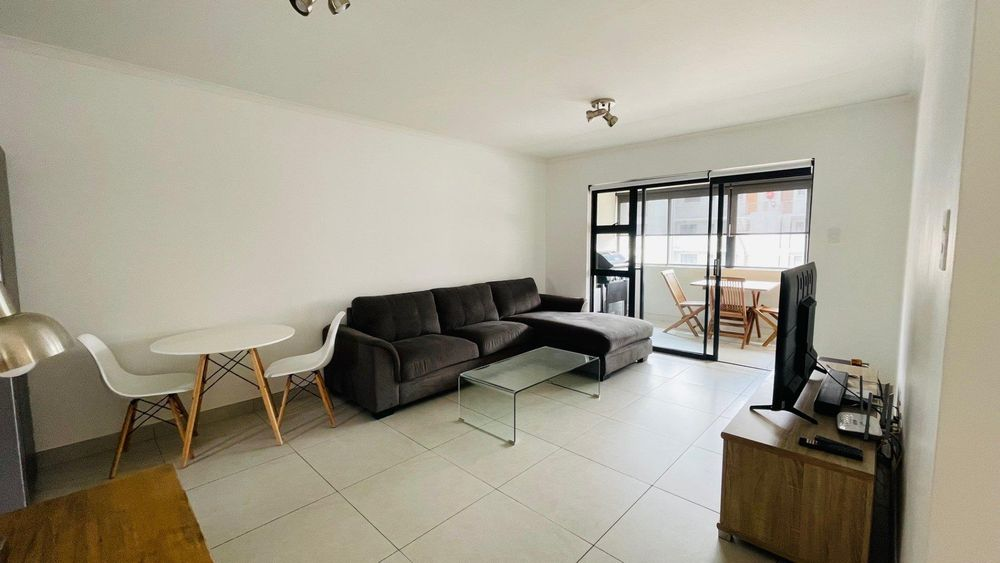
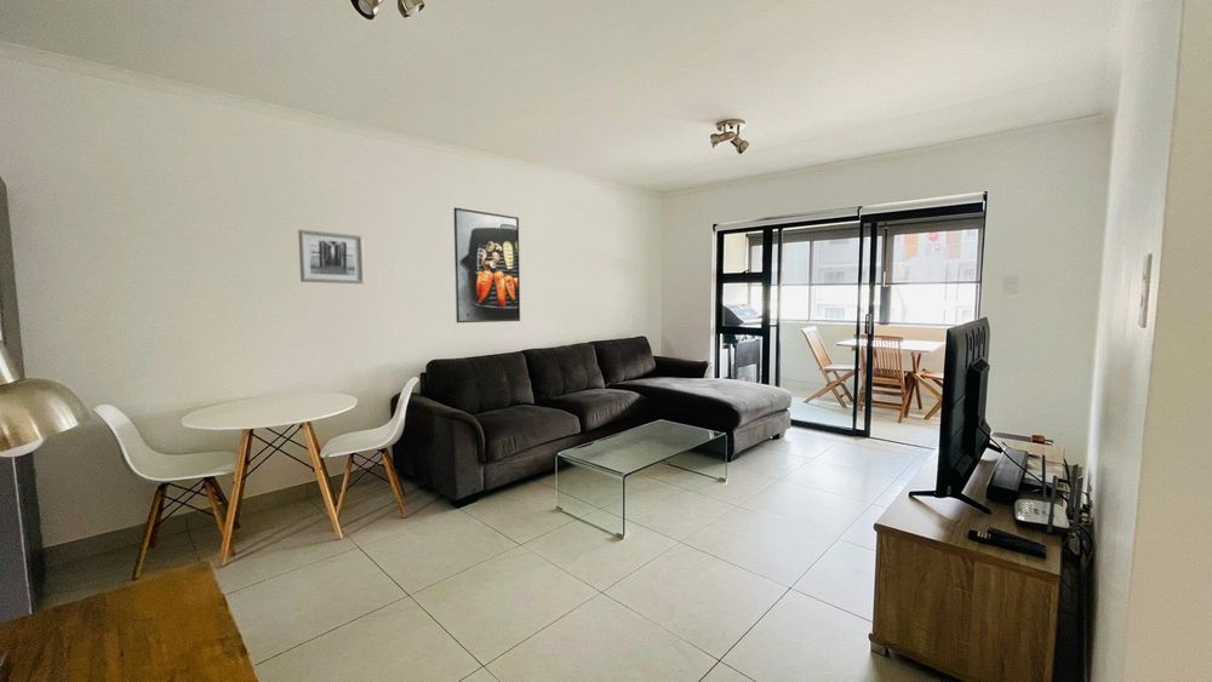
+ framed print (488, 268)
+ wall art (332, 258)
